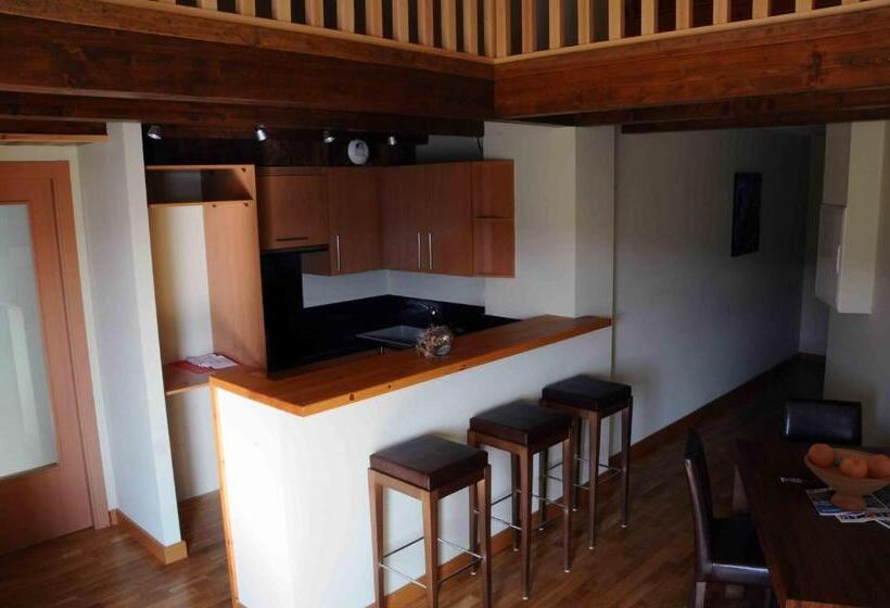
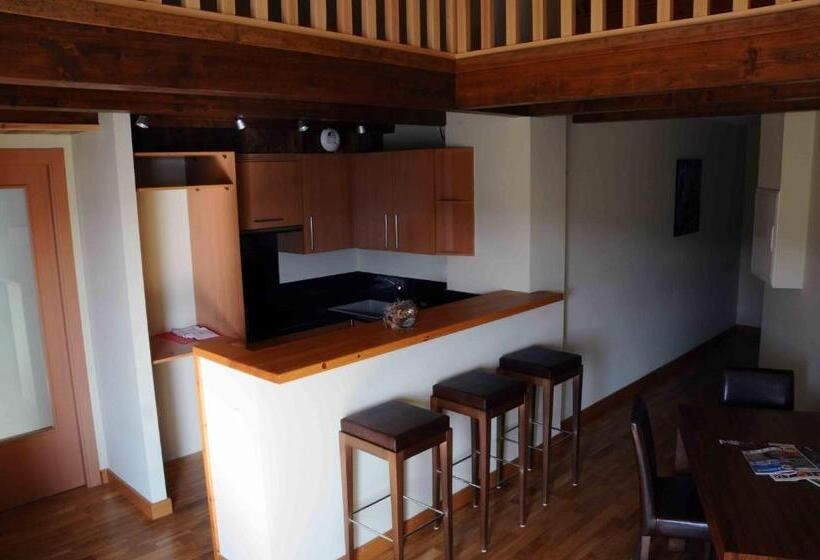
- fruit bowl (850, 476)
